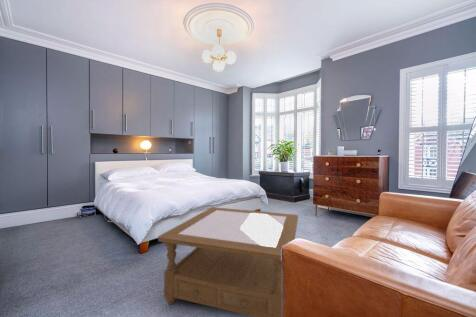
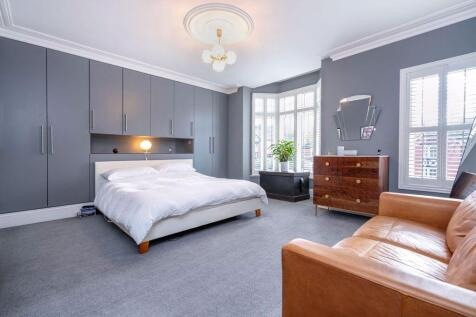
- coffee table (238, 253)
